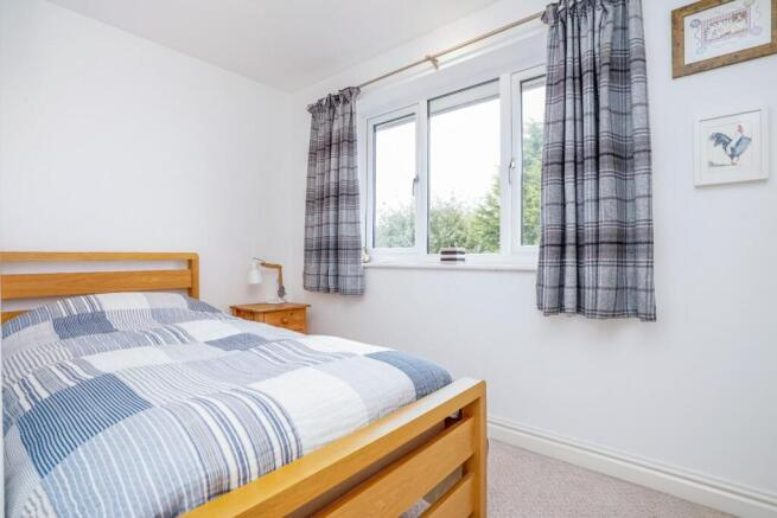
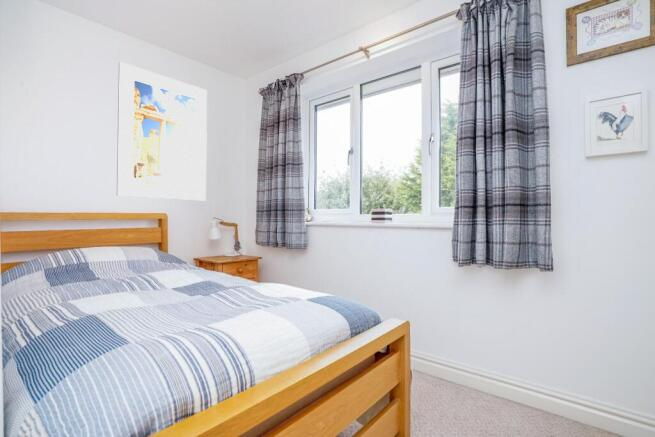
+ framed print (166, 137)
